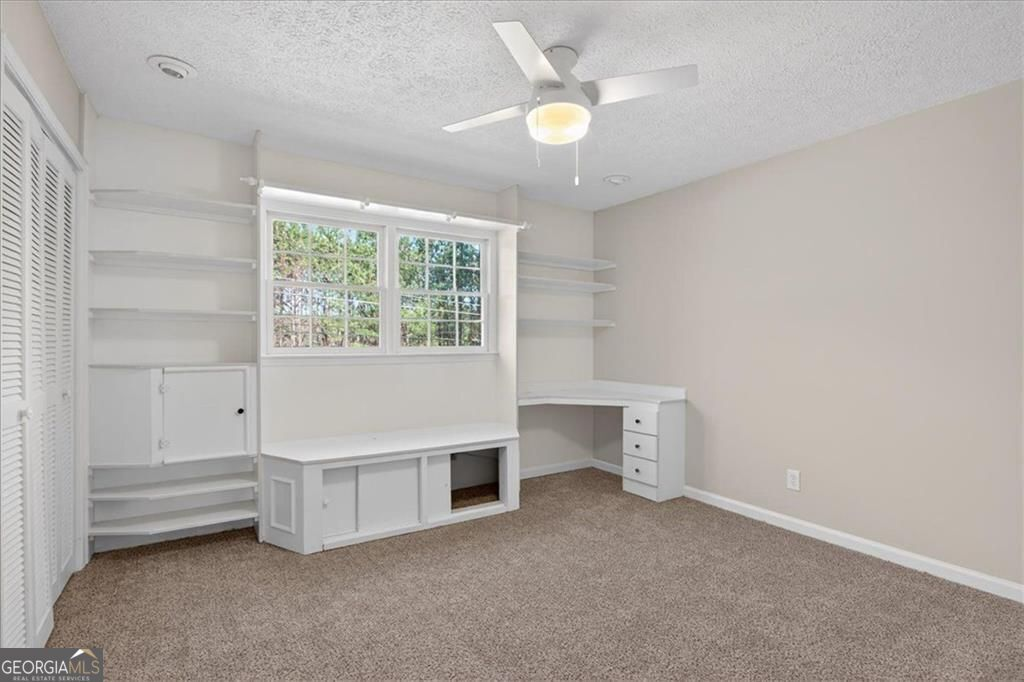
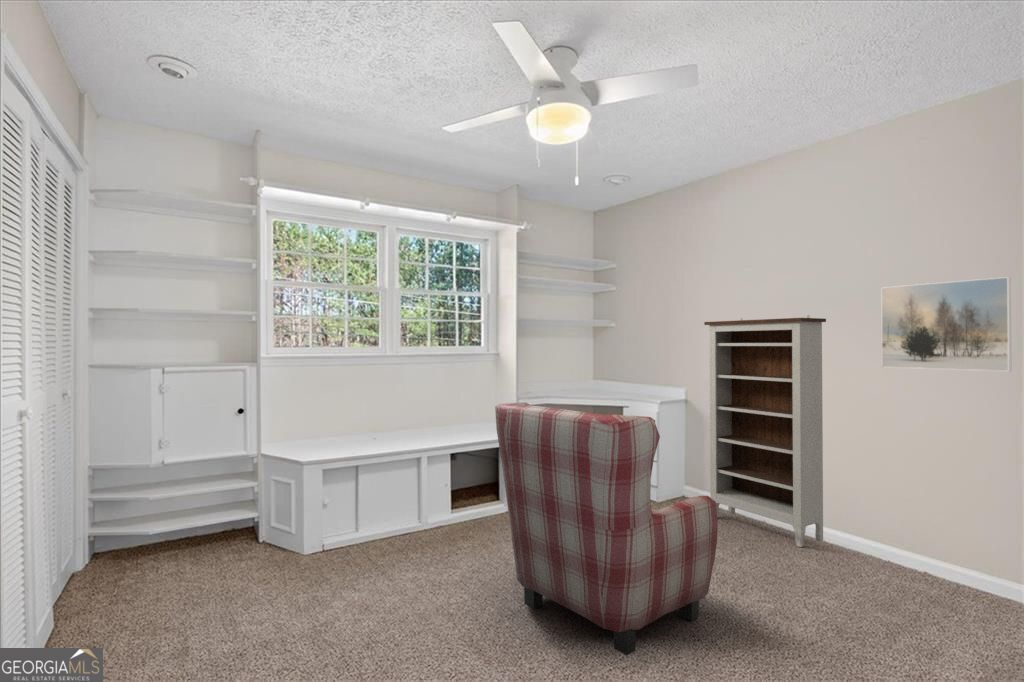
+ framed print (940, 325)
+ armchair (601, 506)
+ bookshelf (761, 422)
